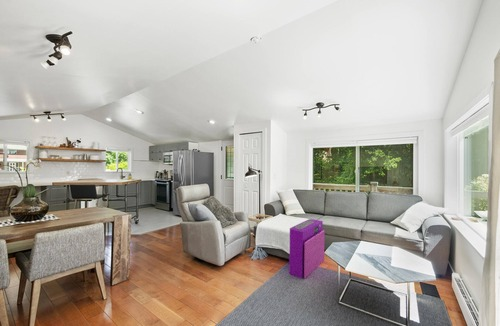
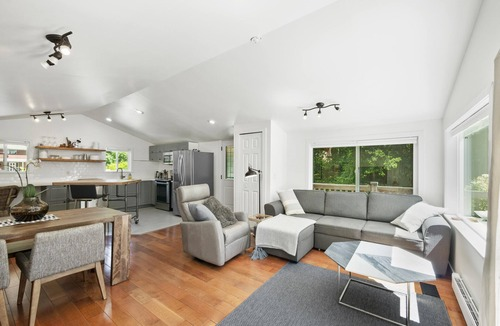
- air purifier (307, 245)
